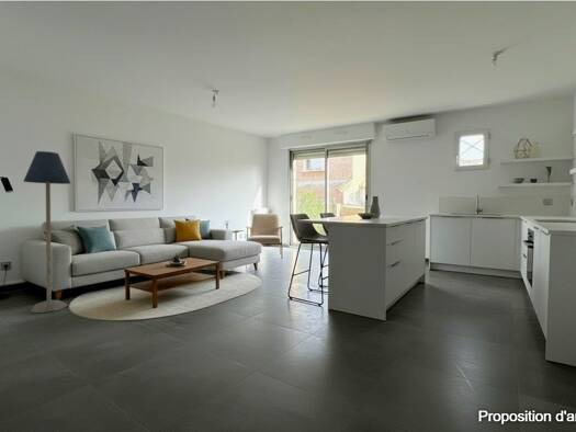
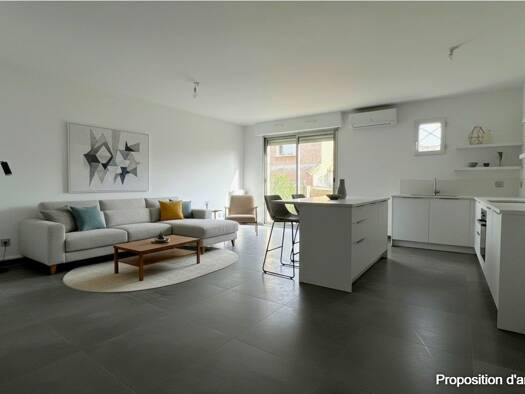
- floor lamp (47, 230)
